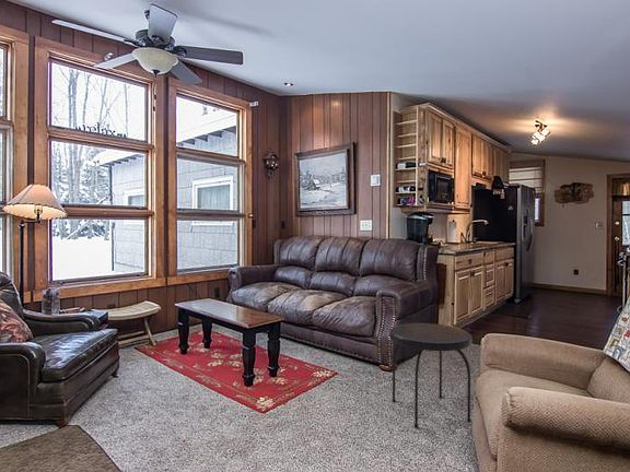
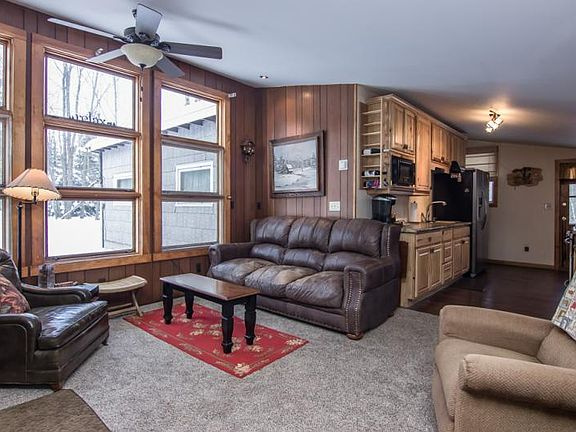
- side table (440, 371)
